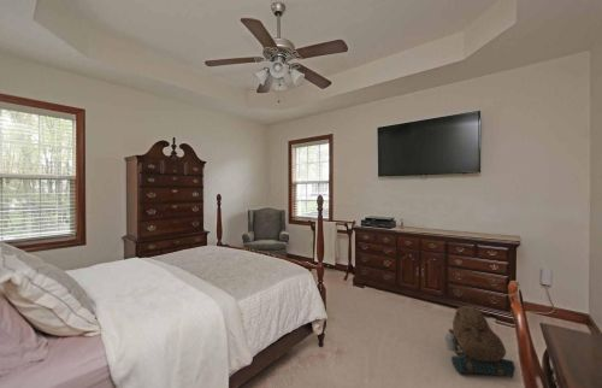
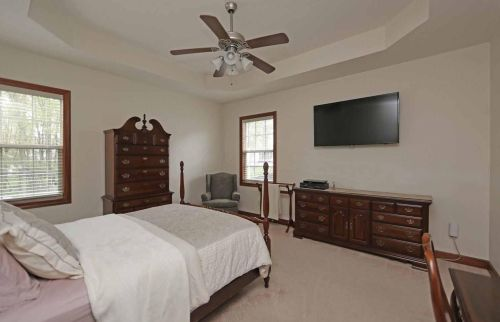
- backpack (474, 336)
